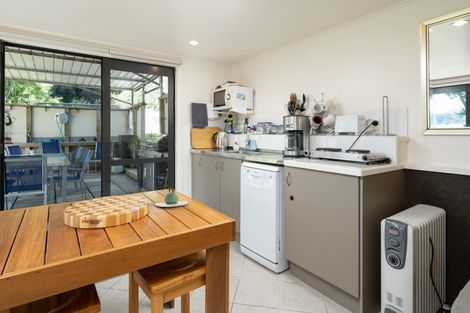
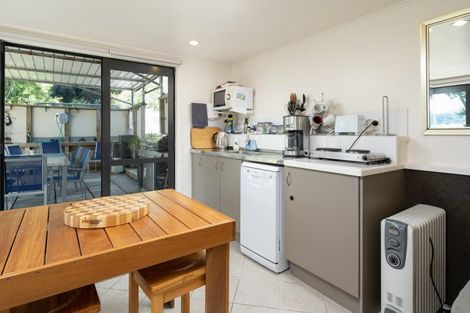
- teapot (171, 195)
